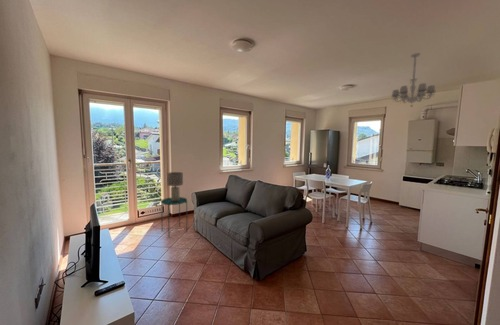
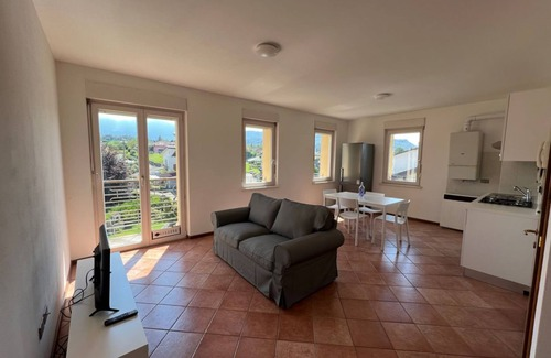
- lamp (175, 187)
- side table (179, 215)
- chandelier (413, 81)
